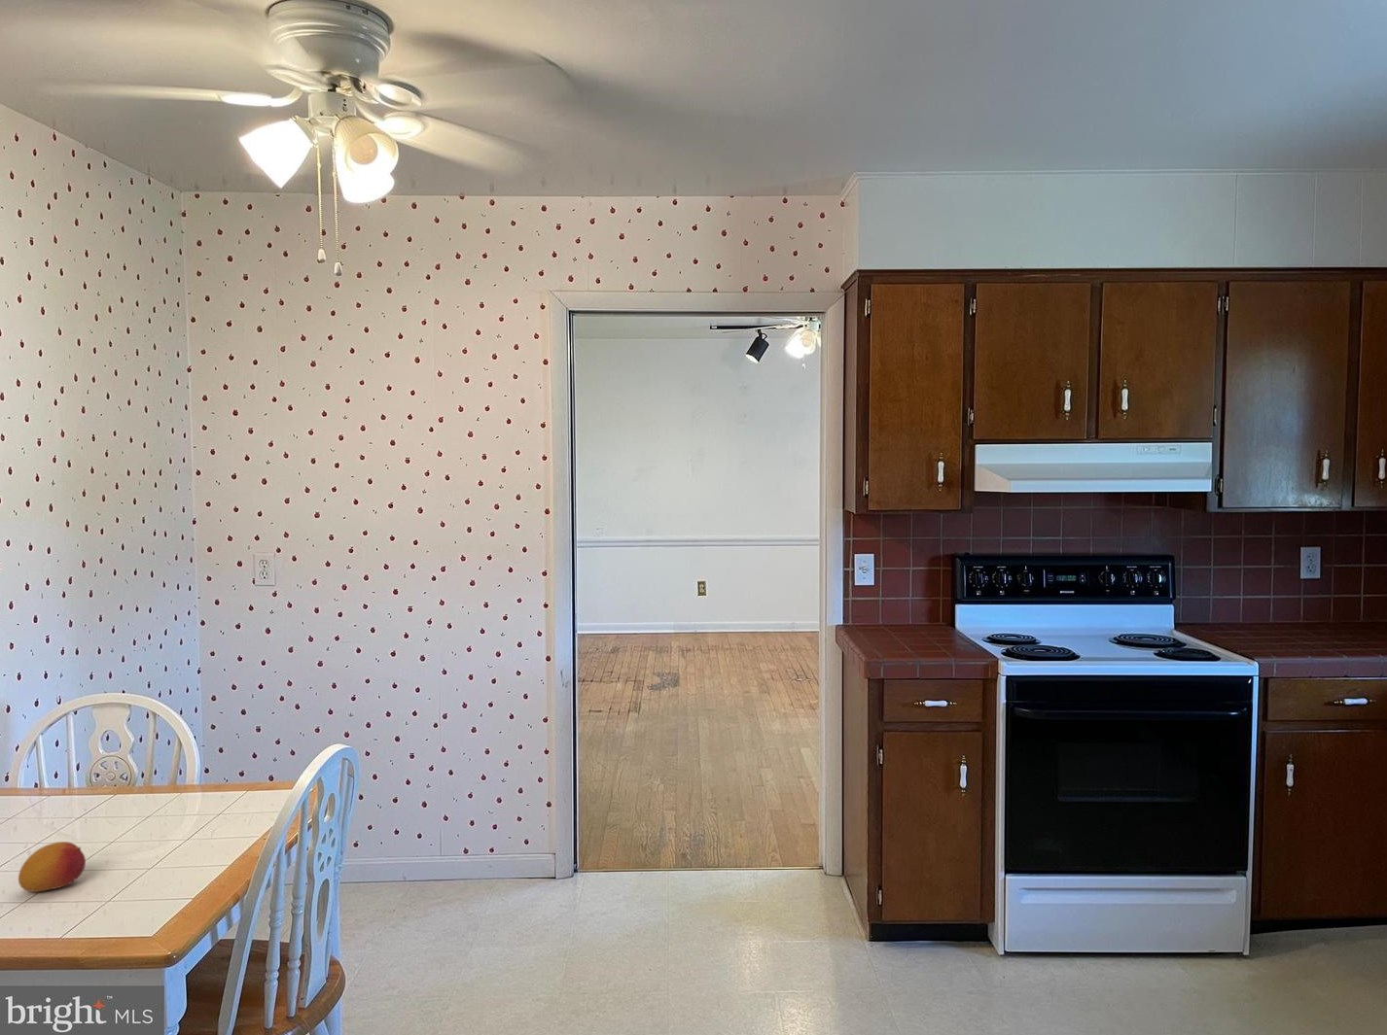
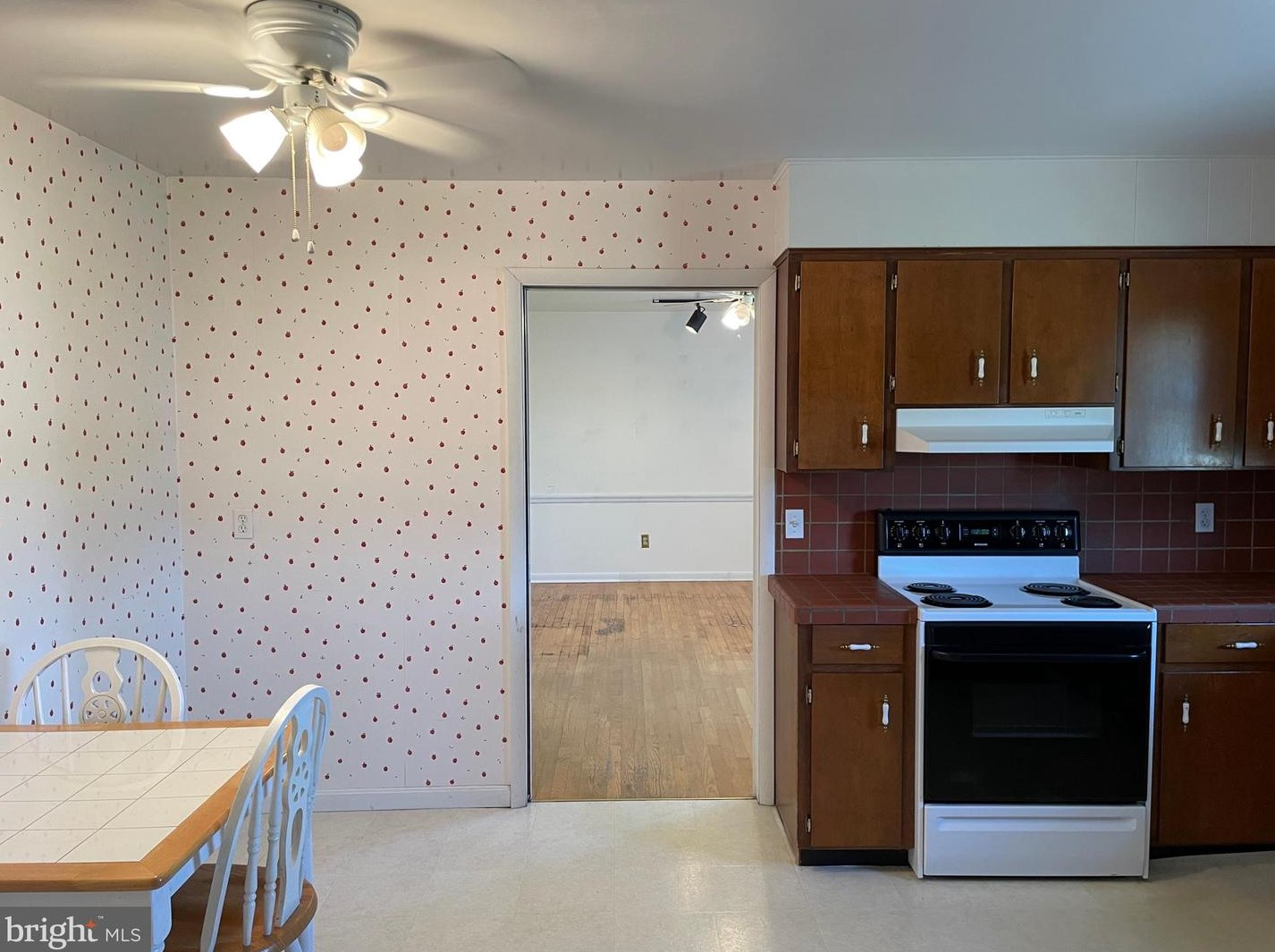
- fruit (51, 865)
